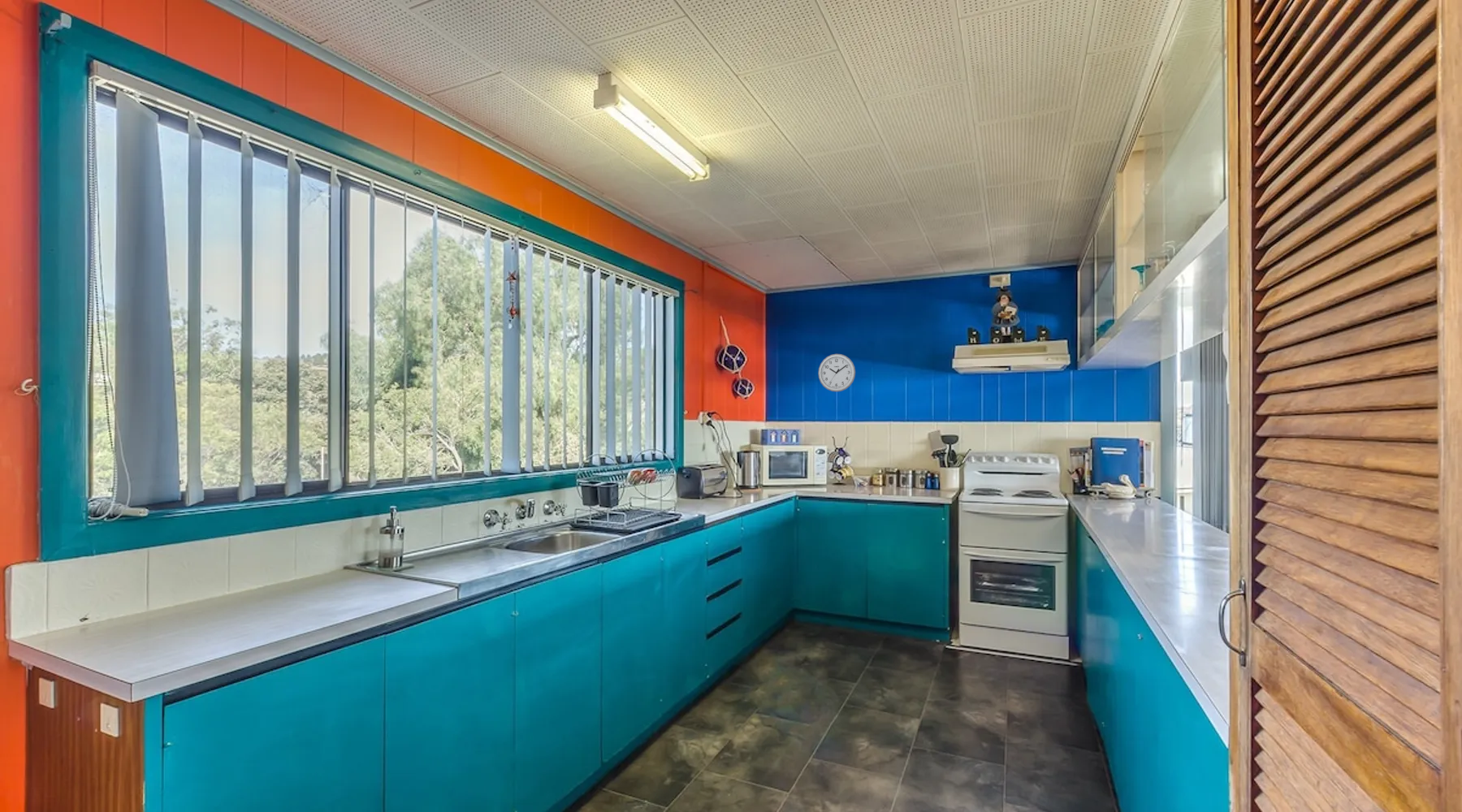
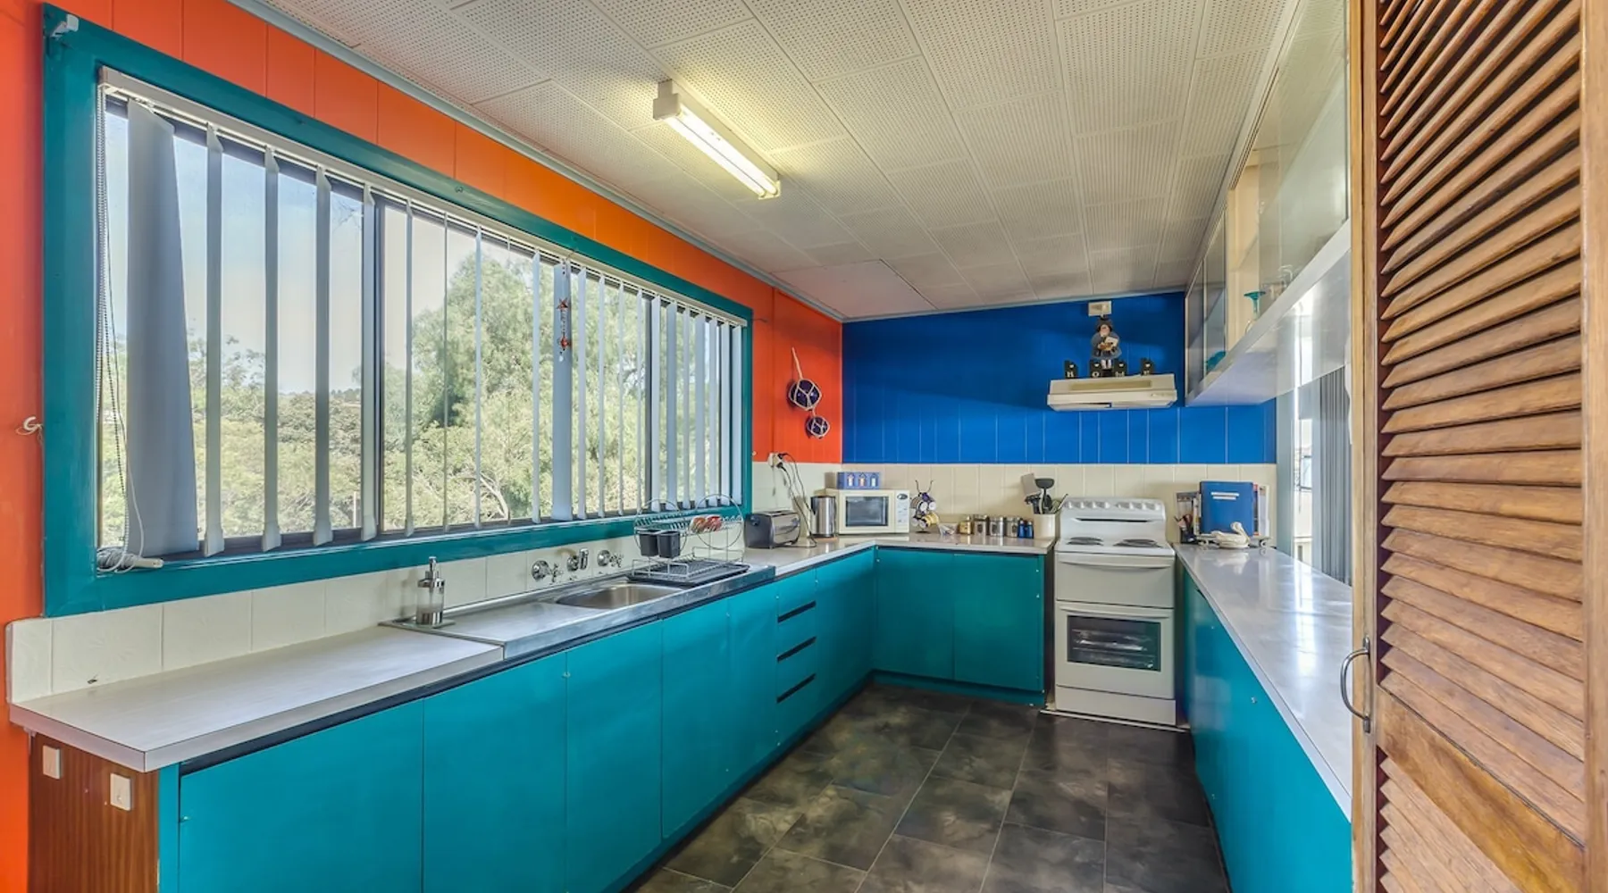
- wall clock (836, 373)
